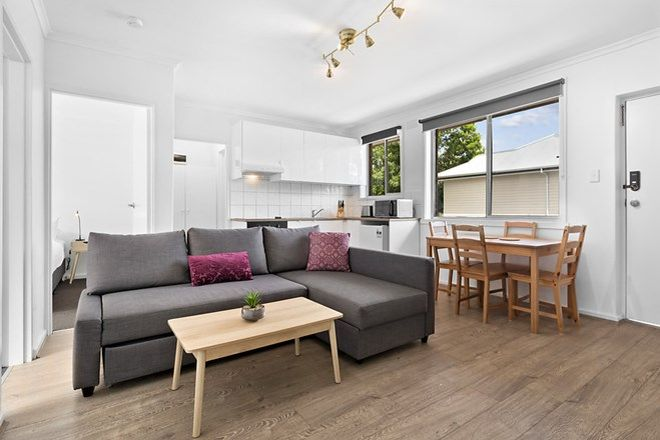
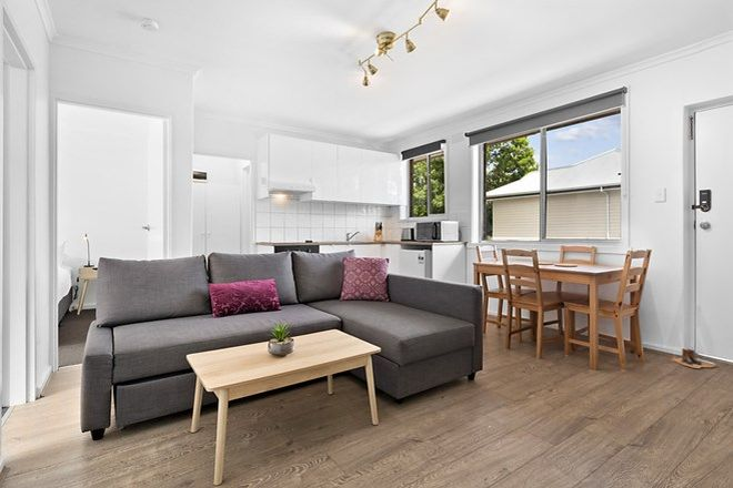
+ boots (692, 356)
